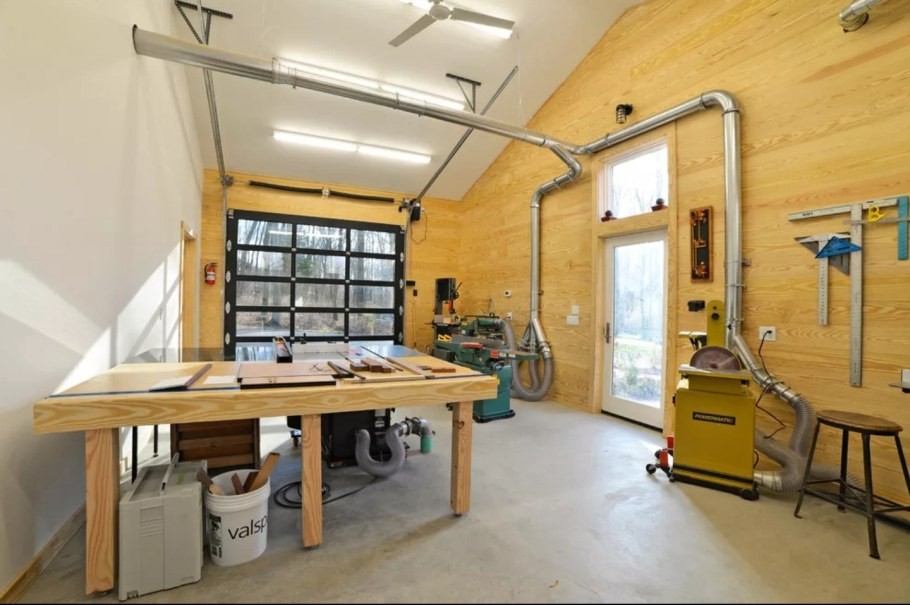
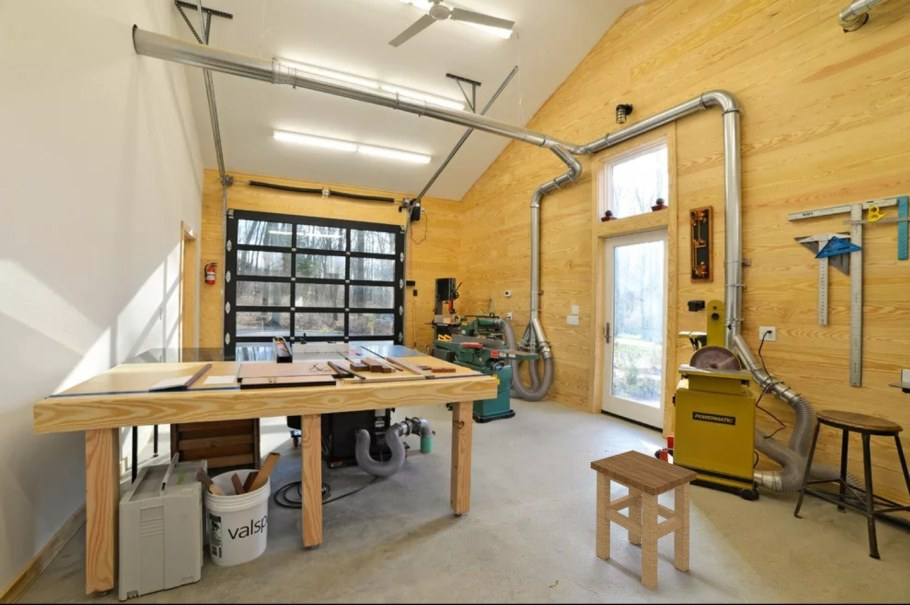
+ stool (641, 514)
